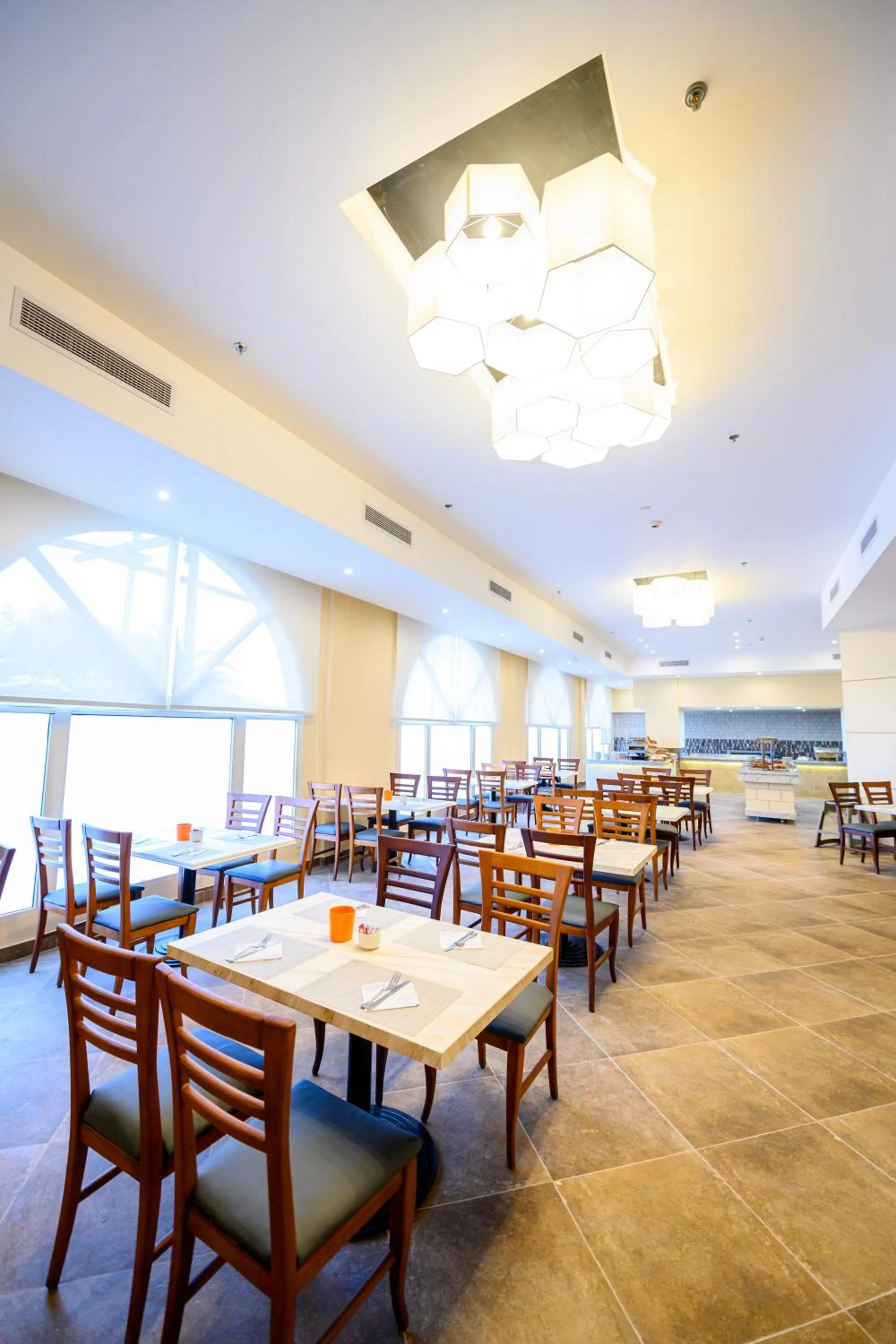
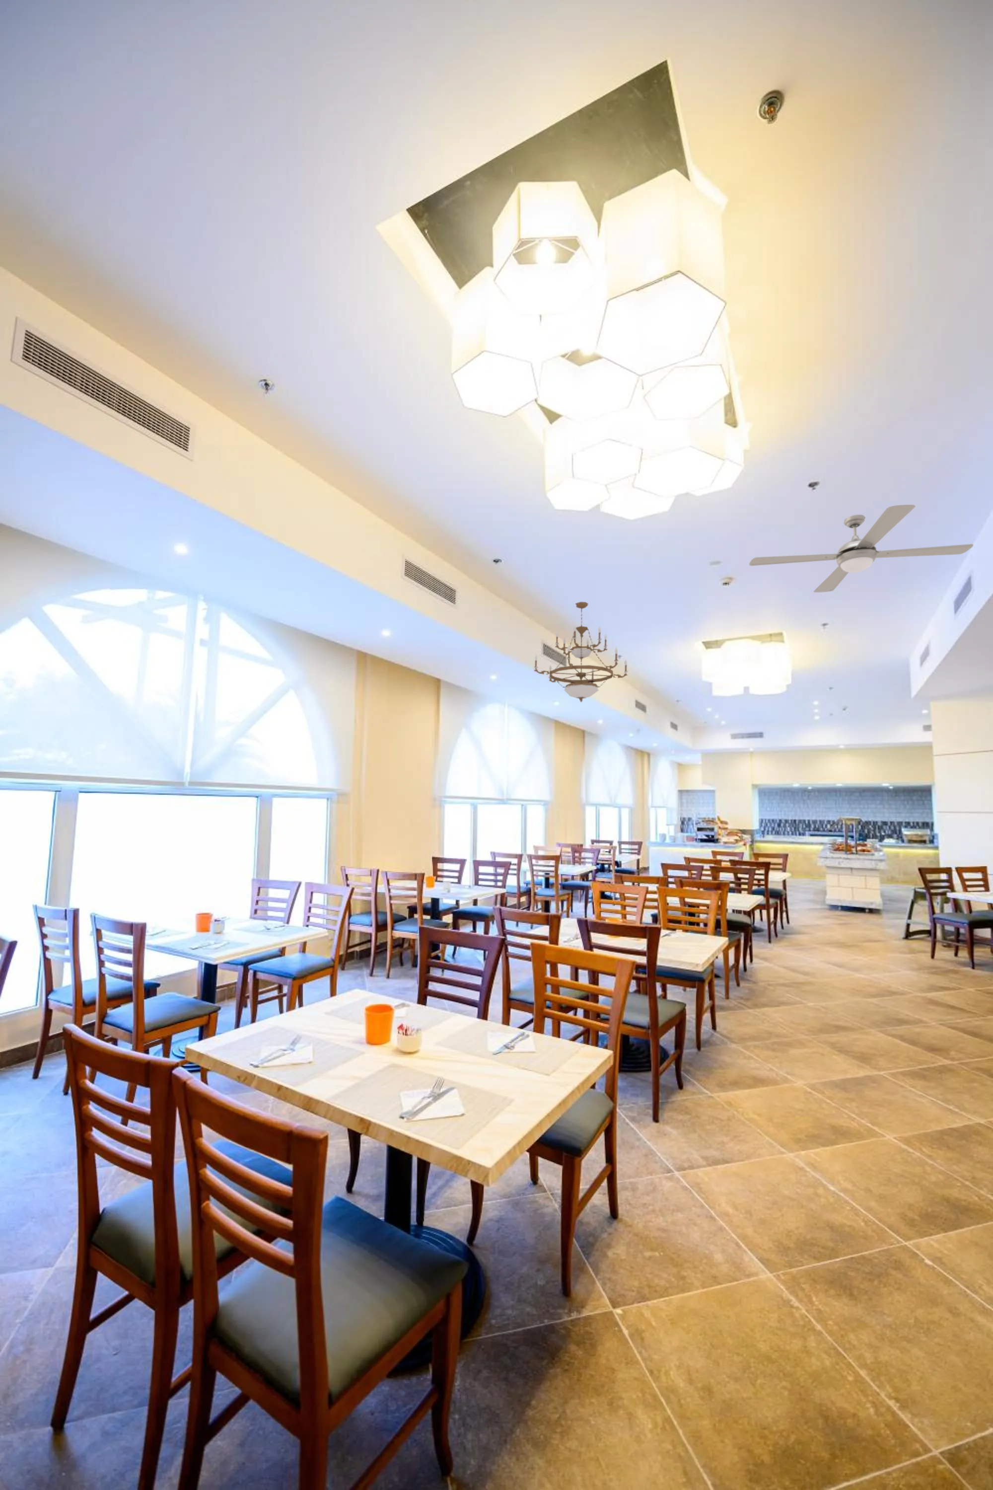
+ chandelier (582, 653)
+ electric fan (856, 544)
